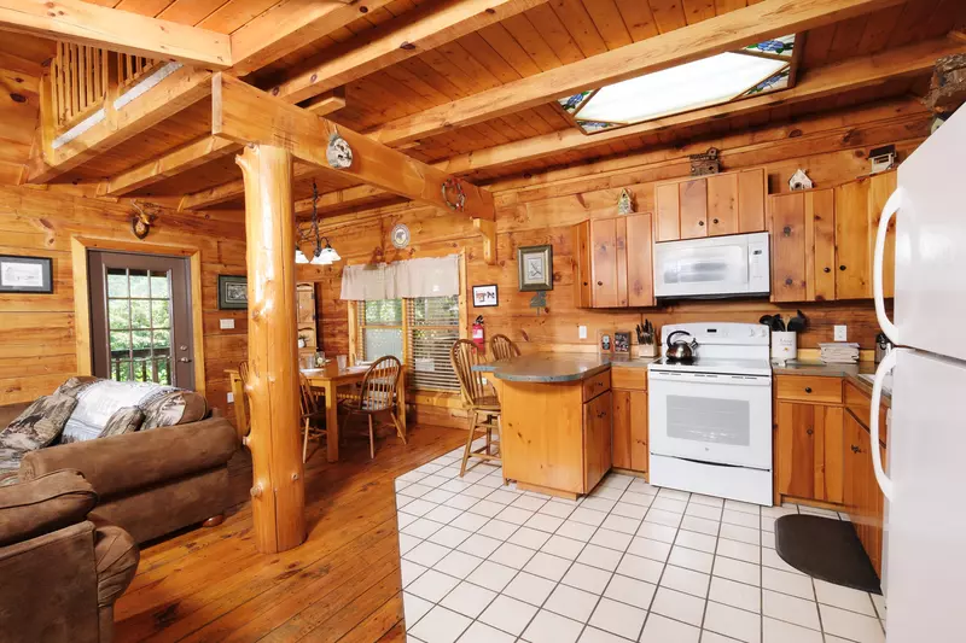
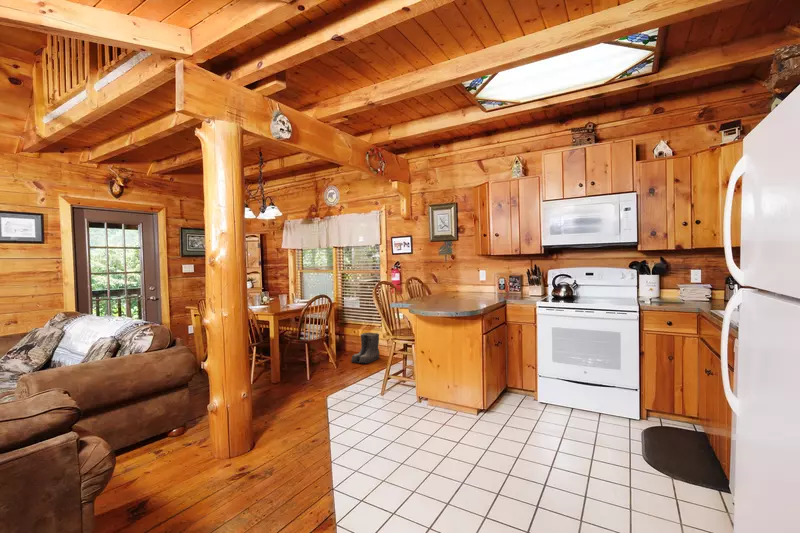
+ boots (365, 347)
